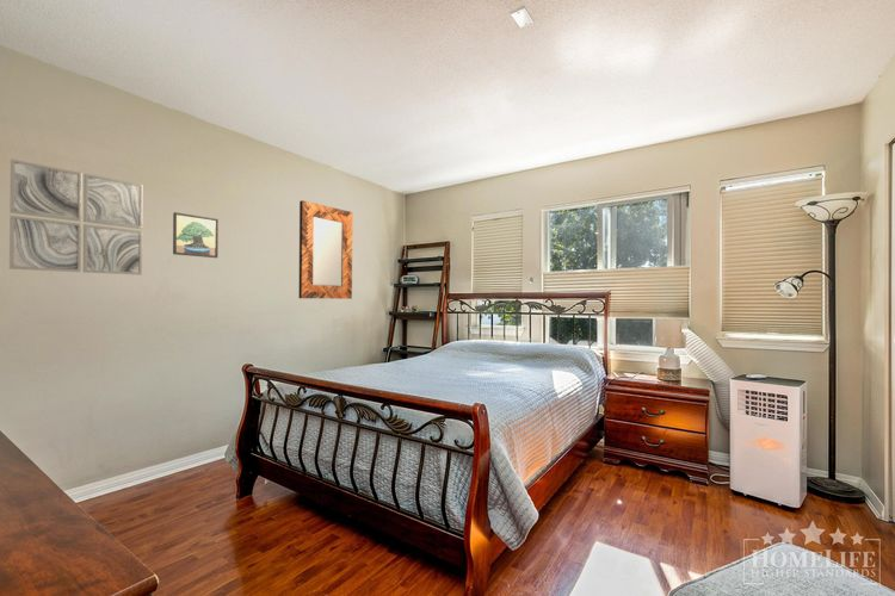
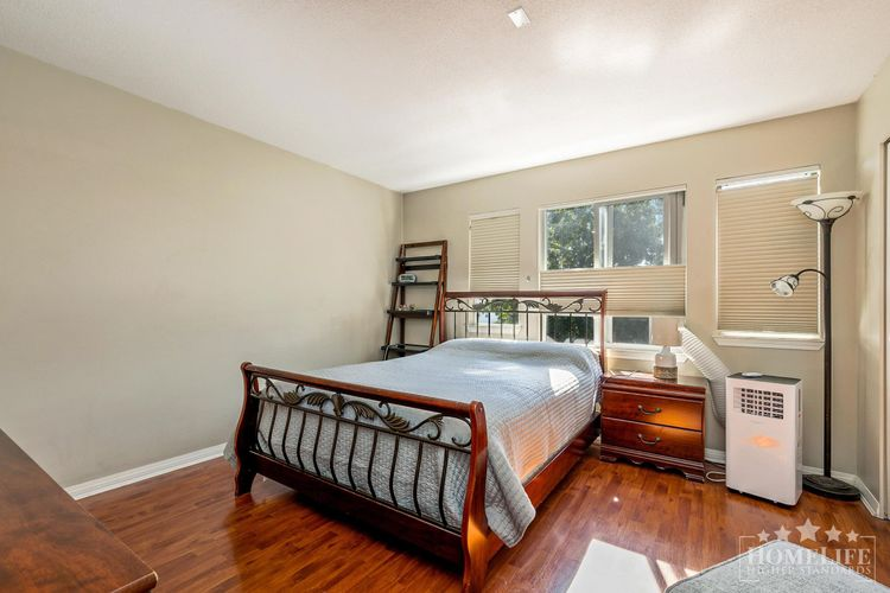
- wall art (84, 221)
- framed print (196, 236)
- home mirror (327, 253)
